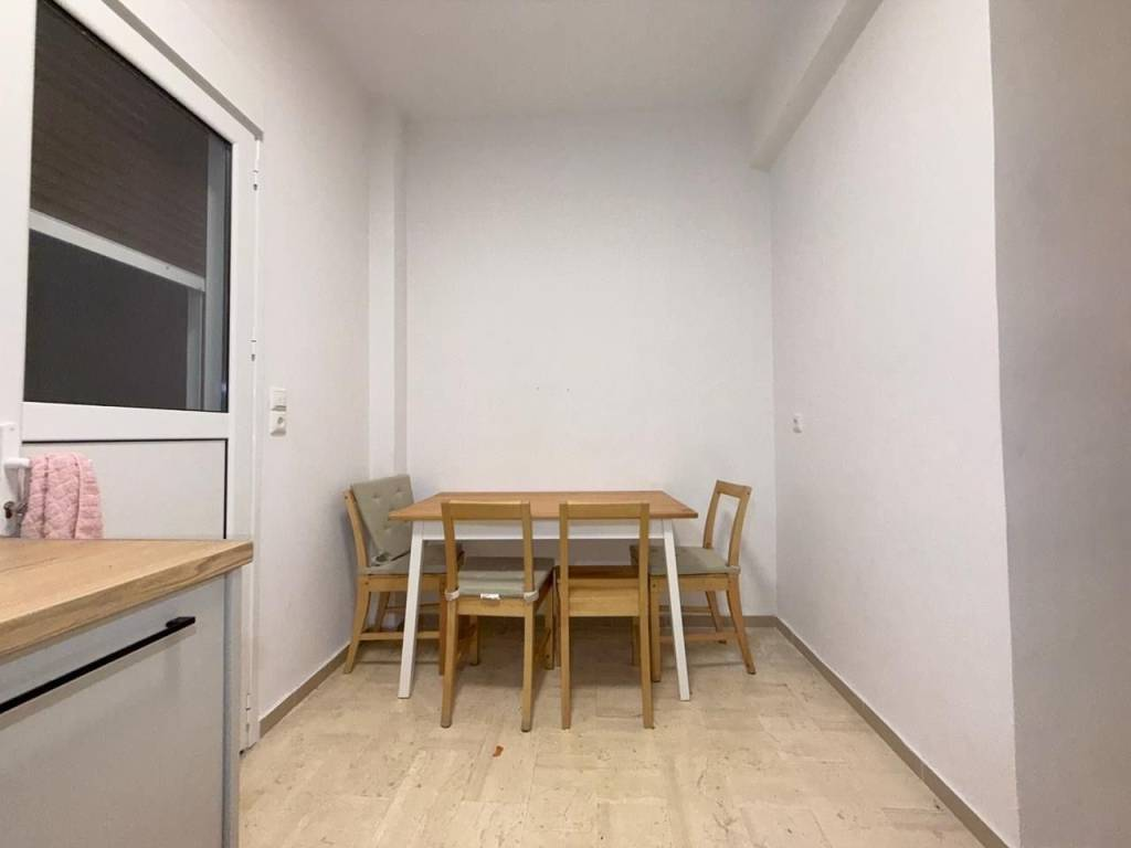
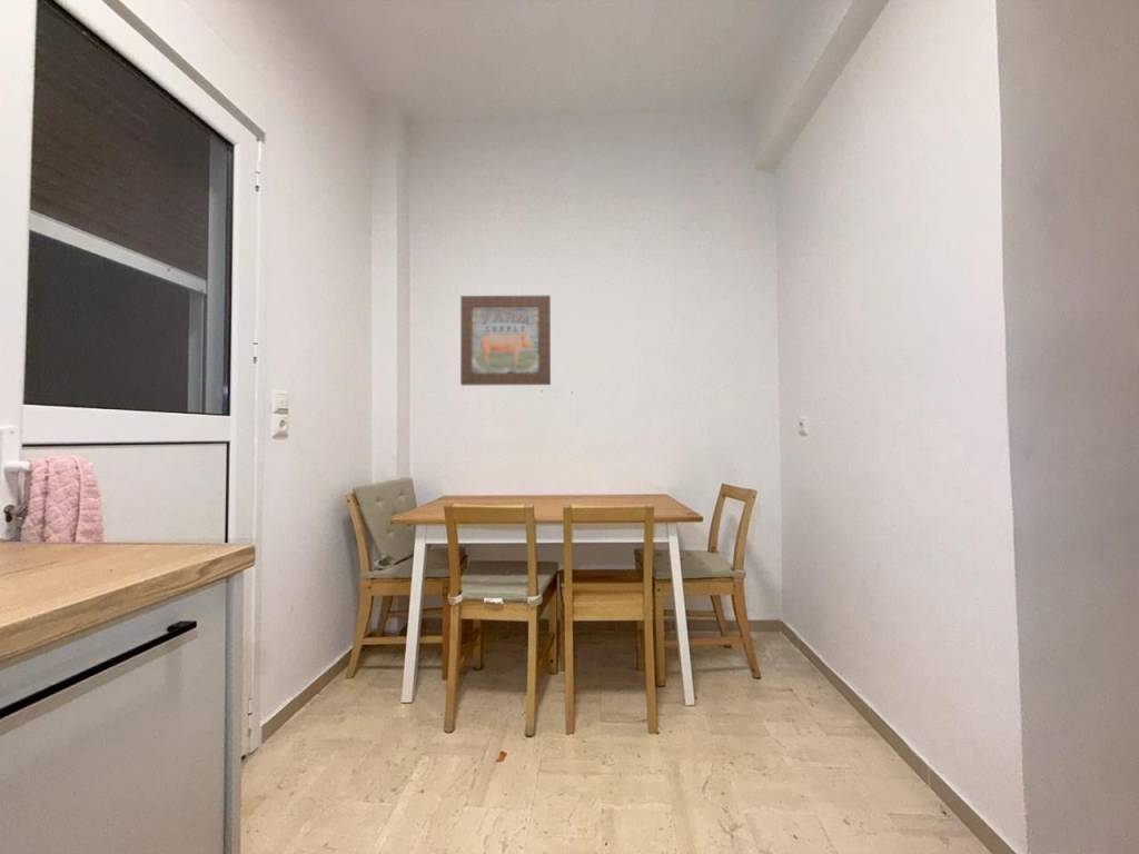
+ wall art (505, 340)
